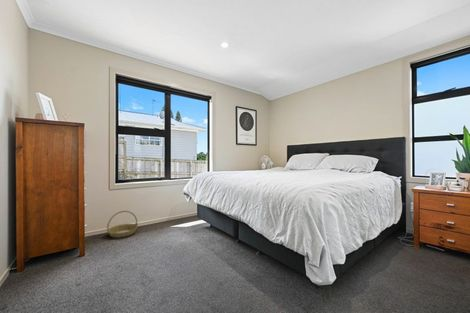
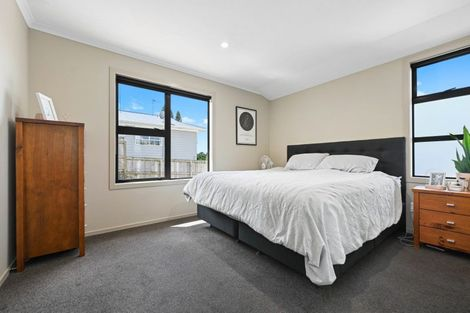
- basket (122, 224)
